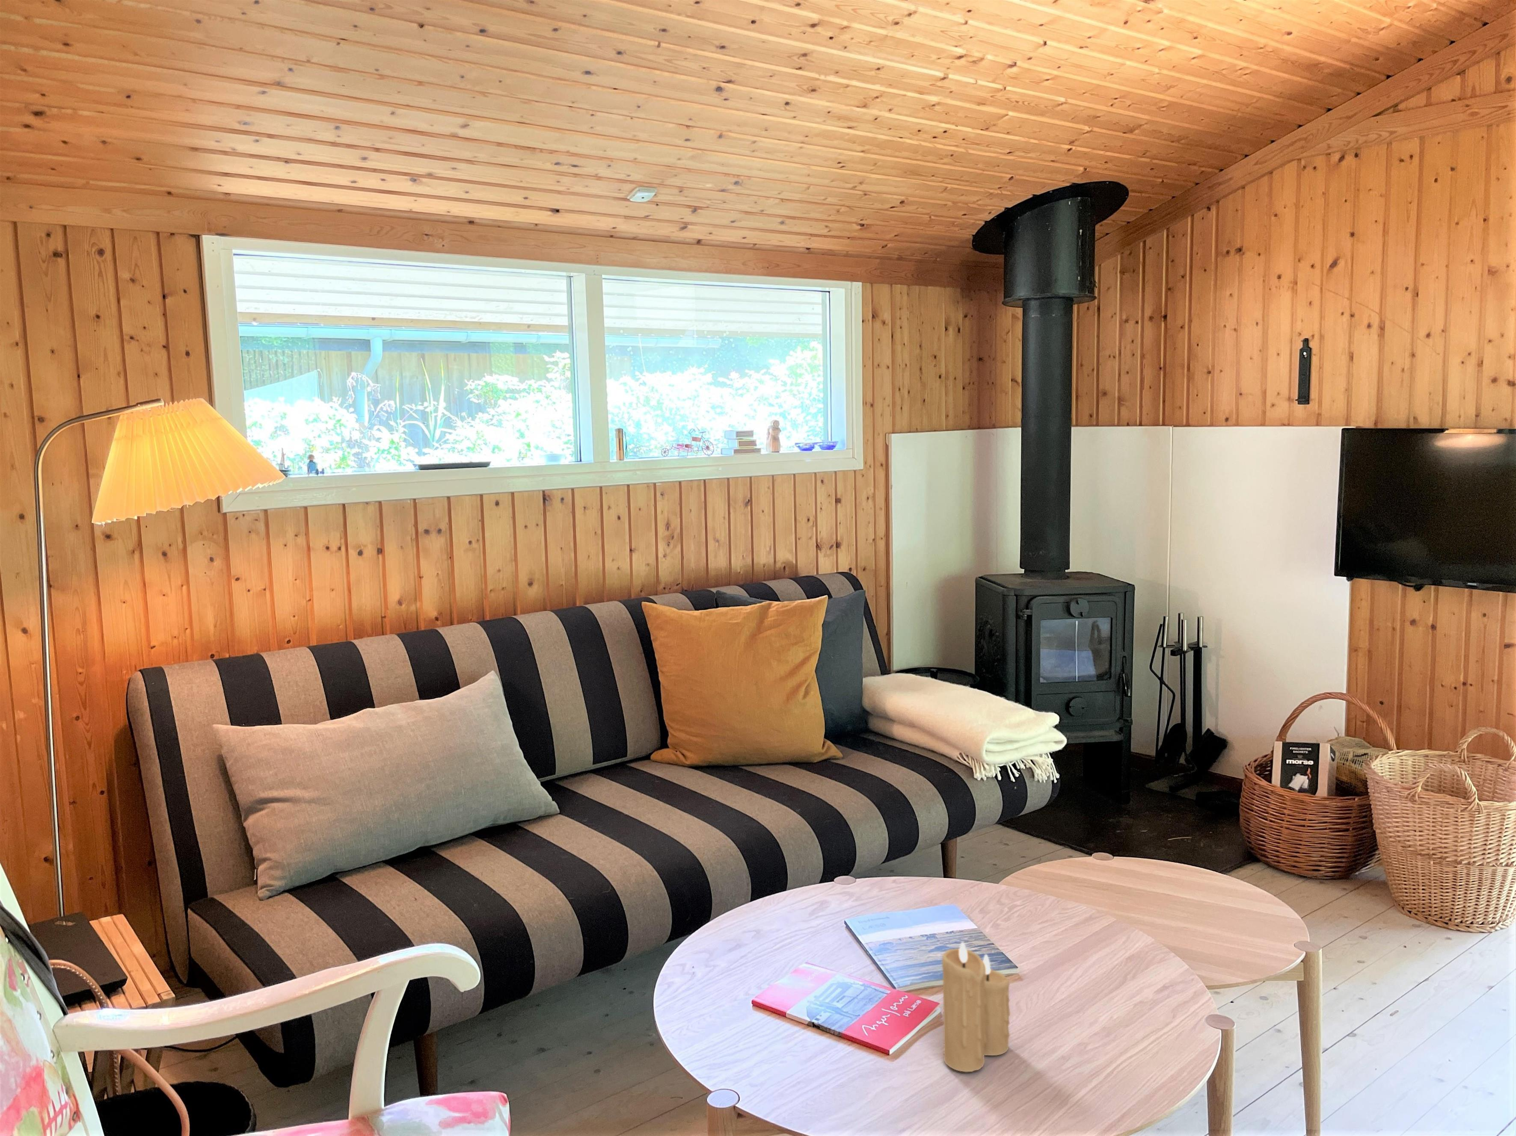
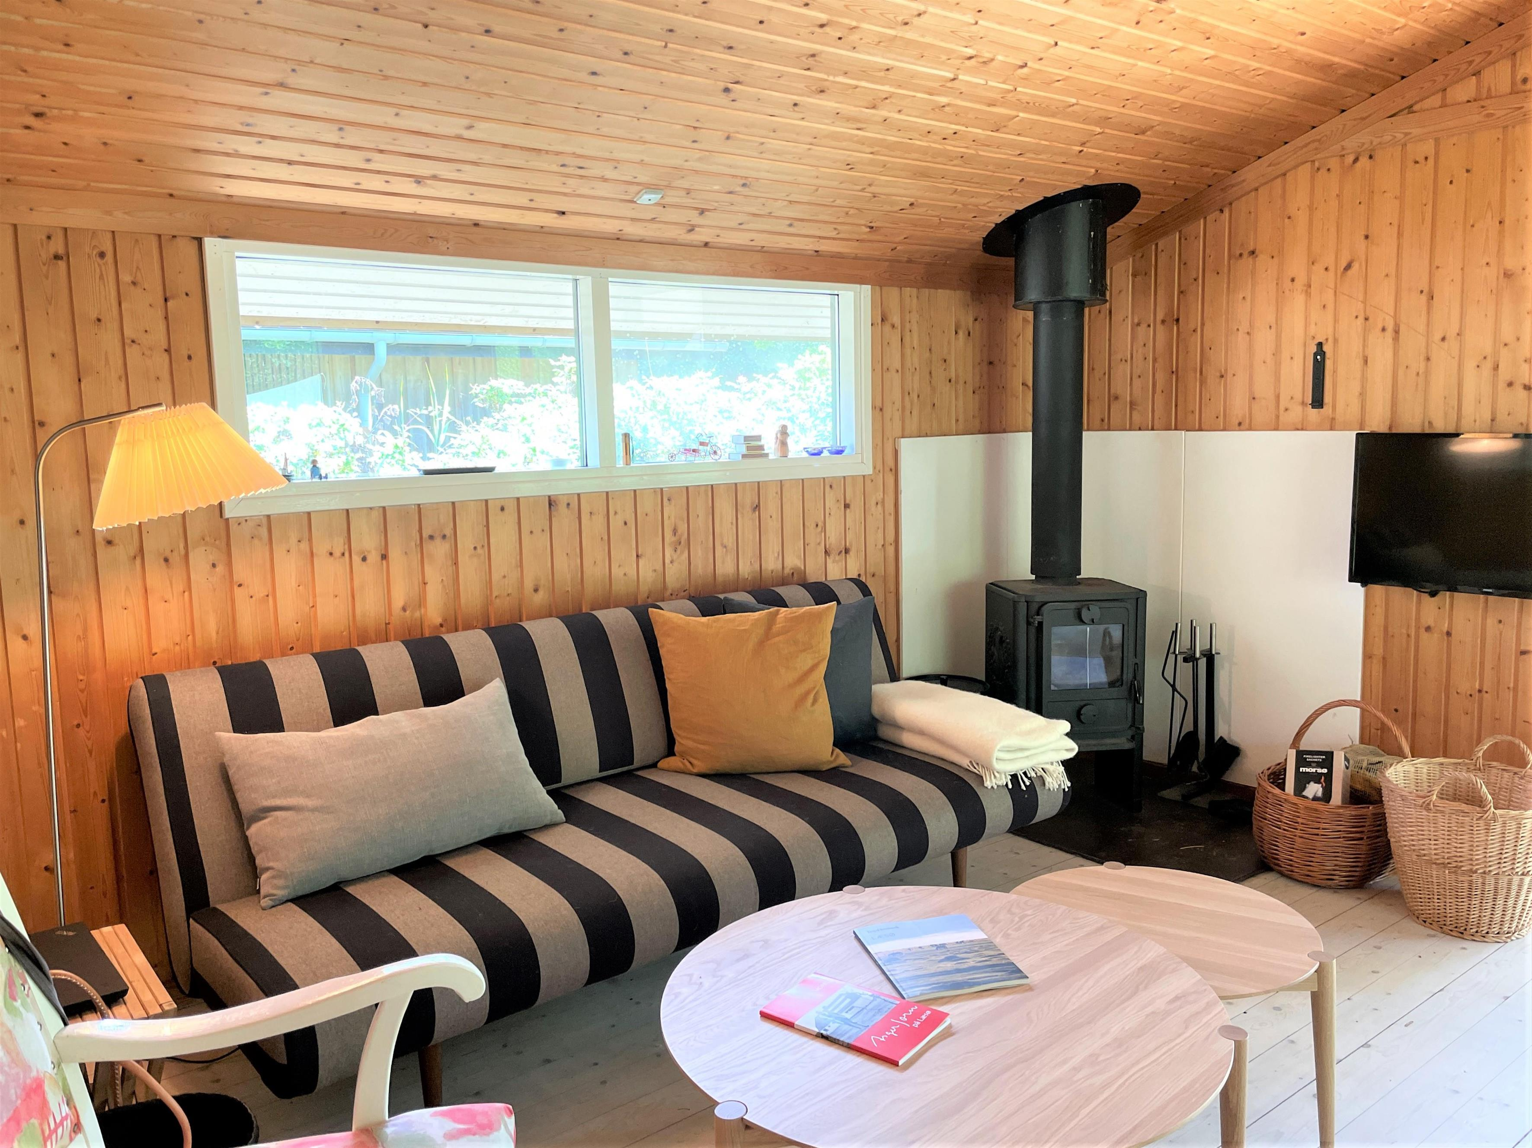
- candle (976, 995)
